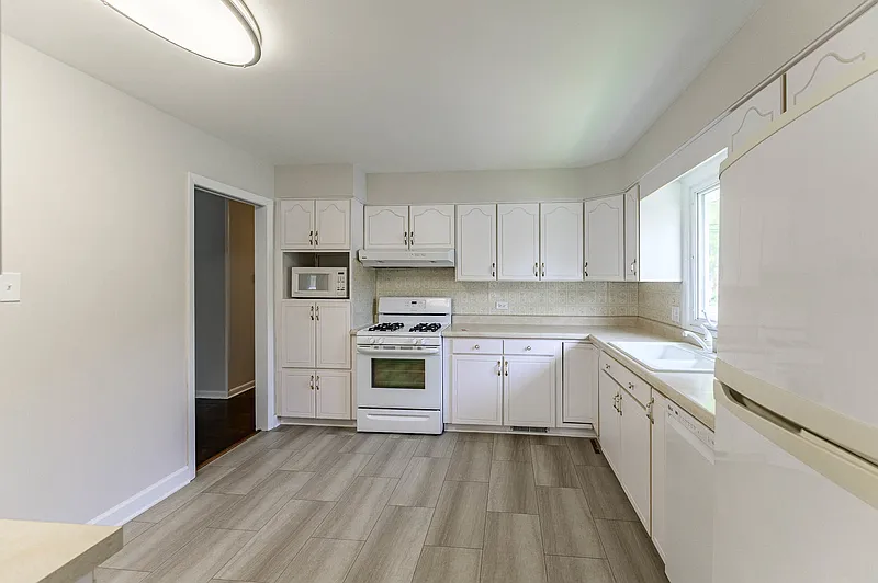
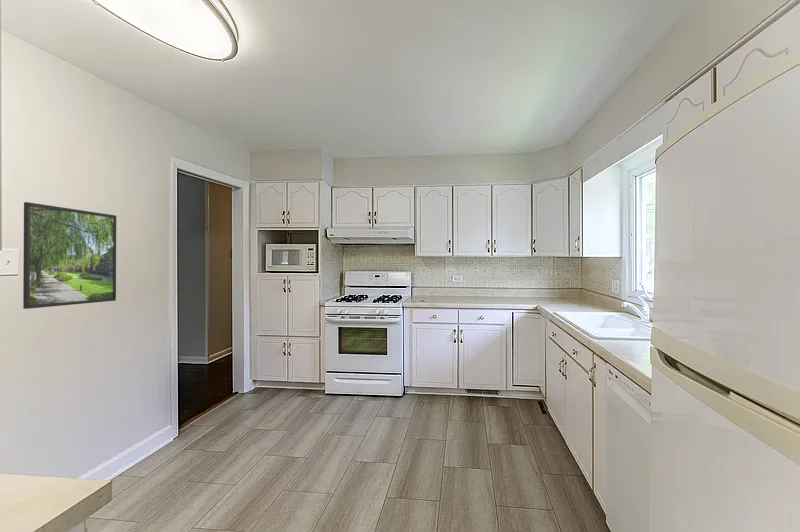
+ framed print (75, 256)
